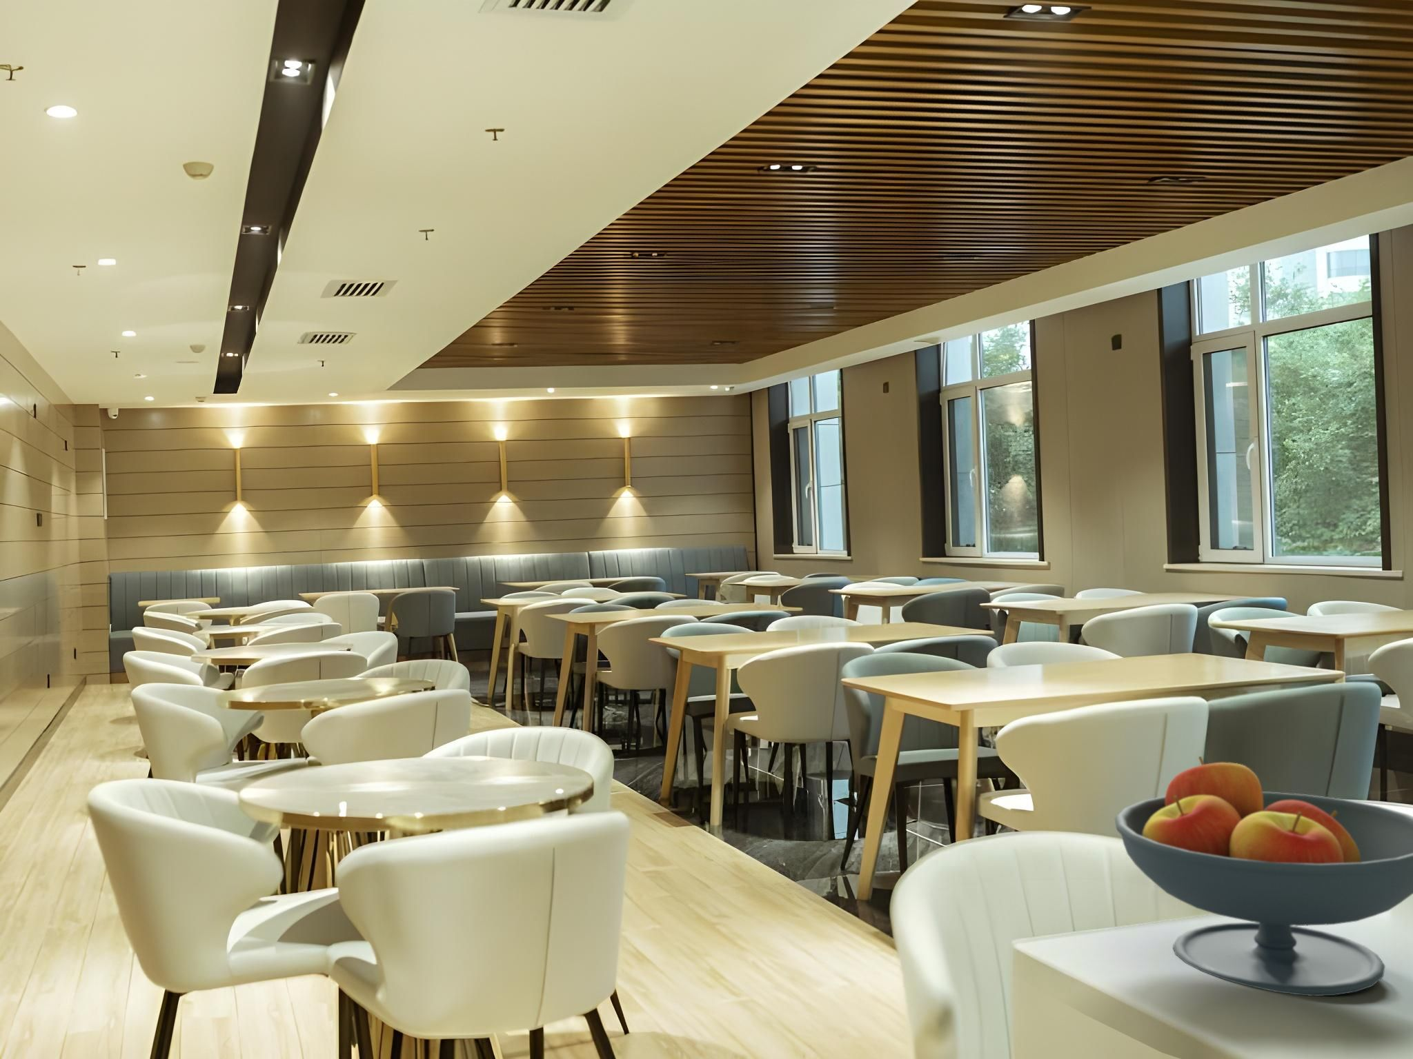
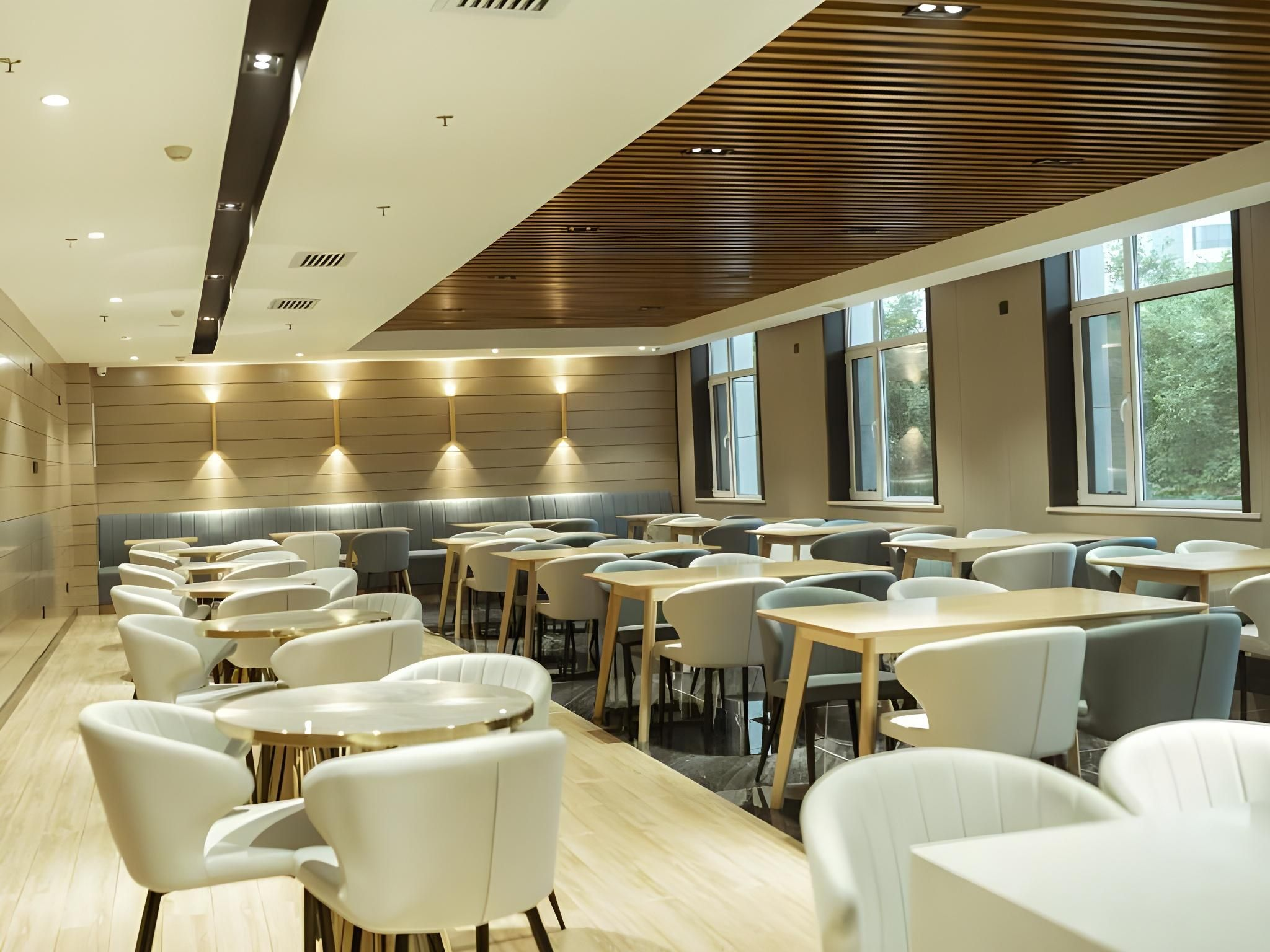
- fruit bowl (1273, 868)
